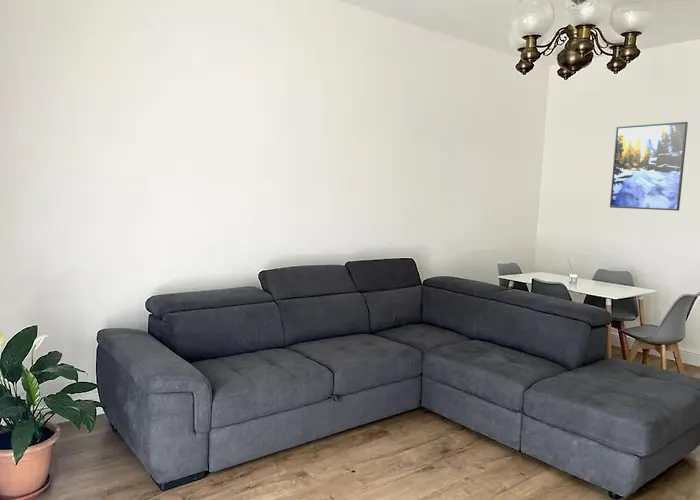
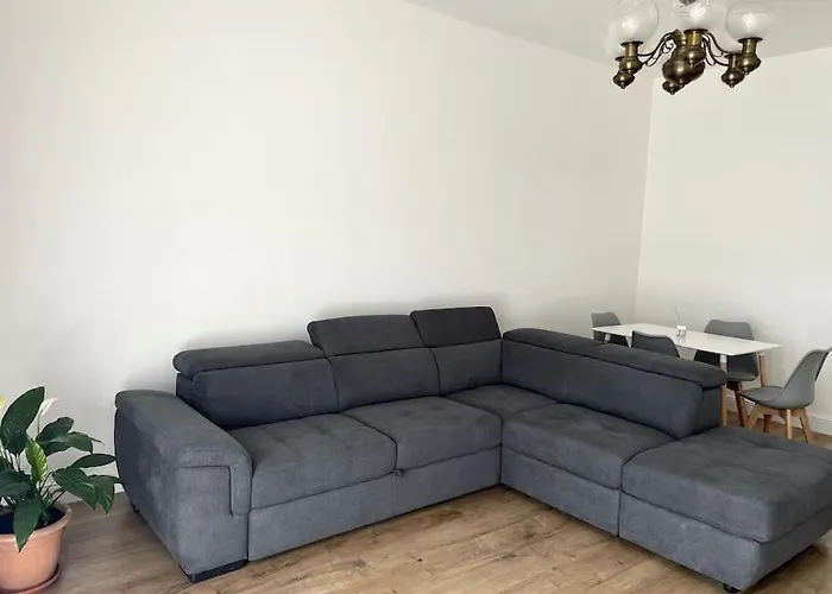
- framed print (646, 167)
